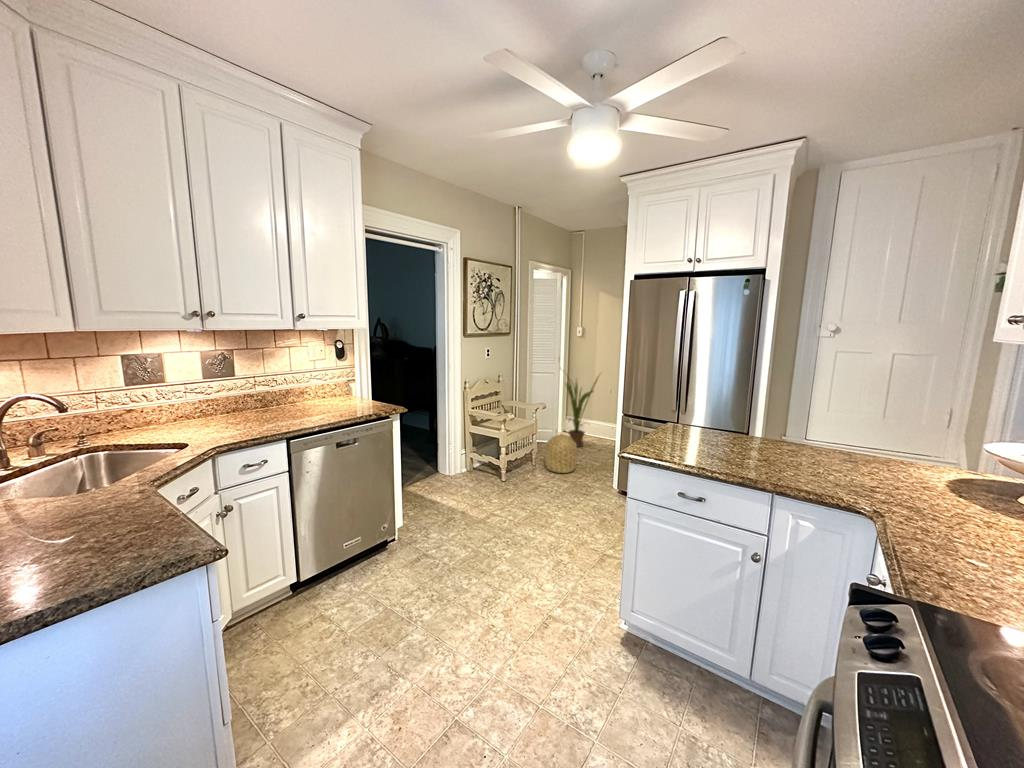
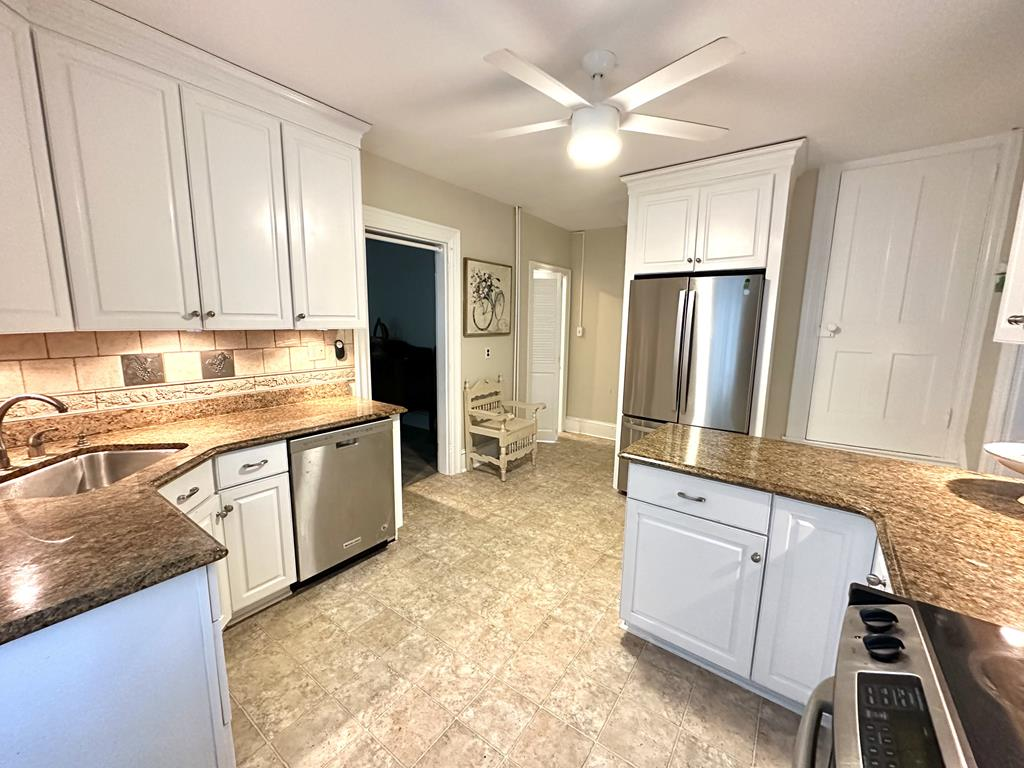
- basket (561, 451)
- house plant (573, 407)
